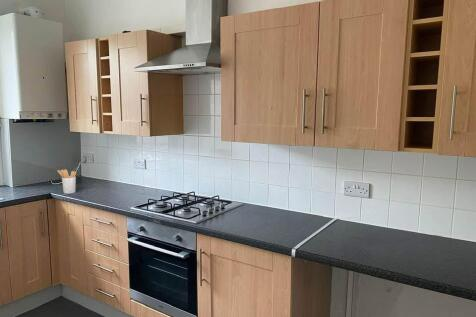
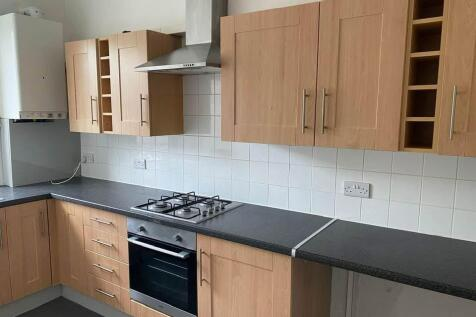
- utensil holder (66, 180)
